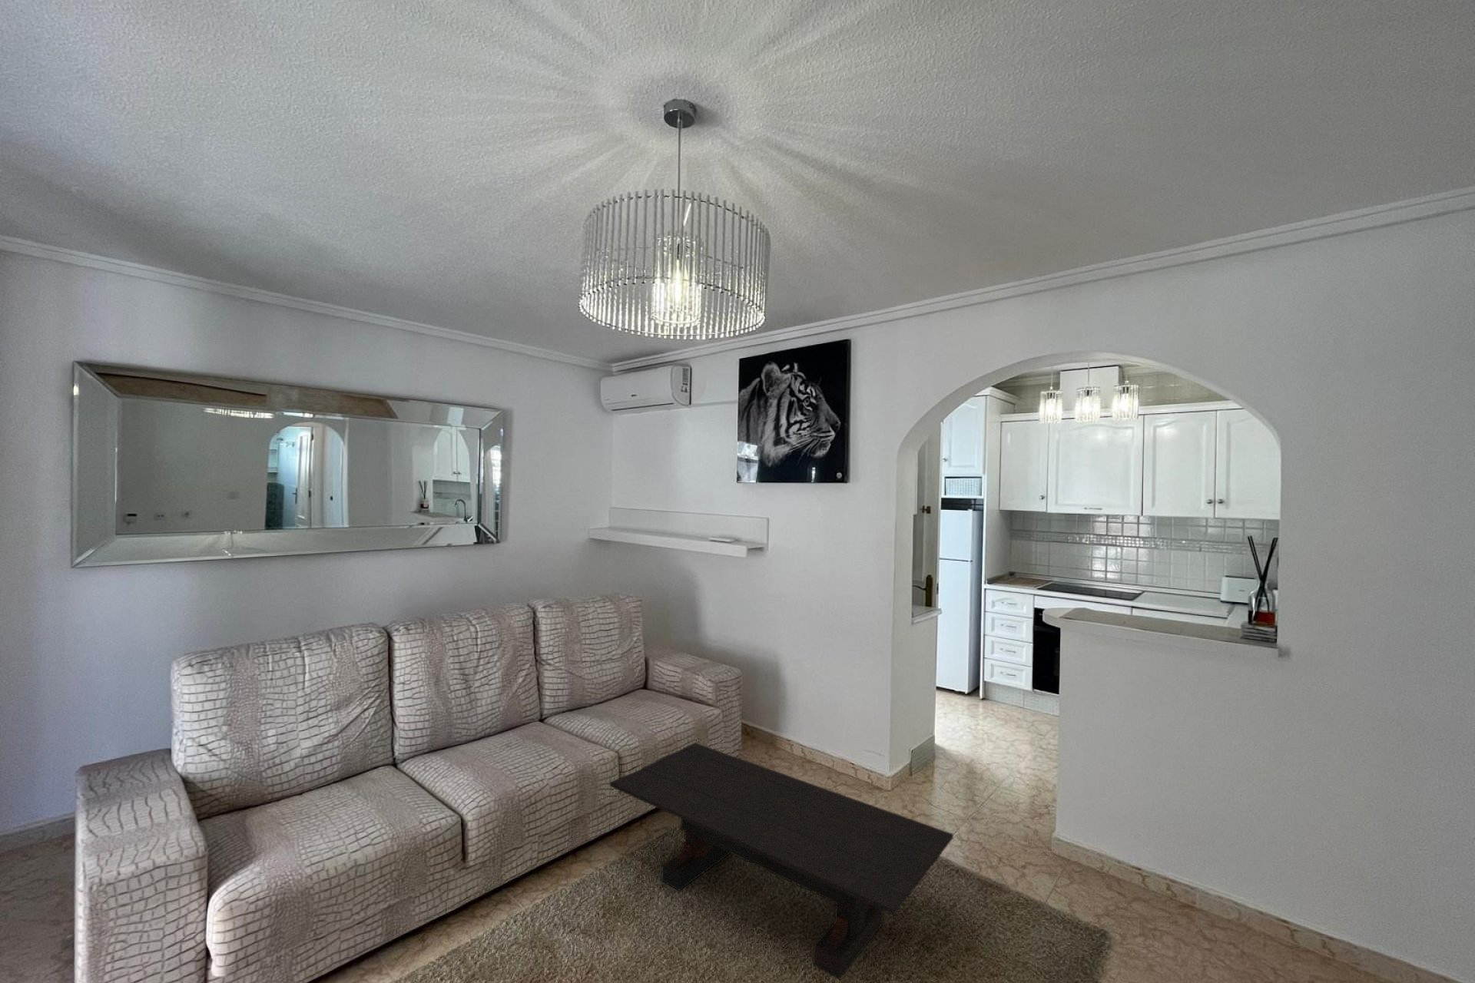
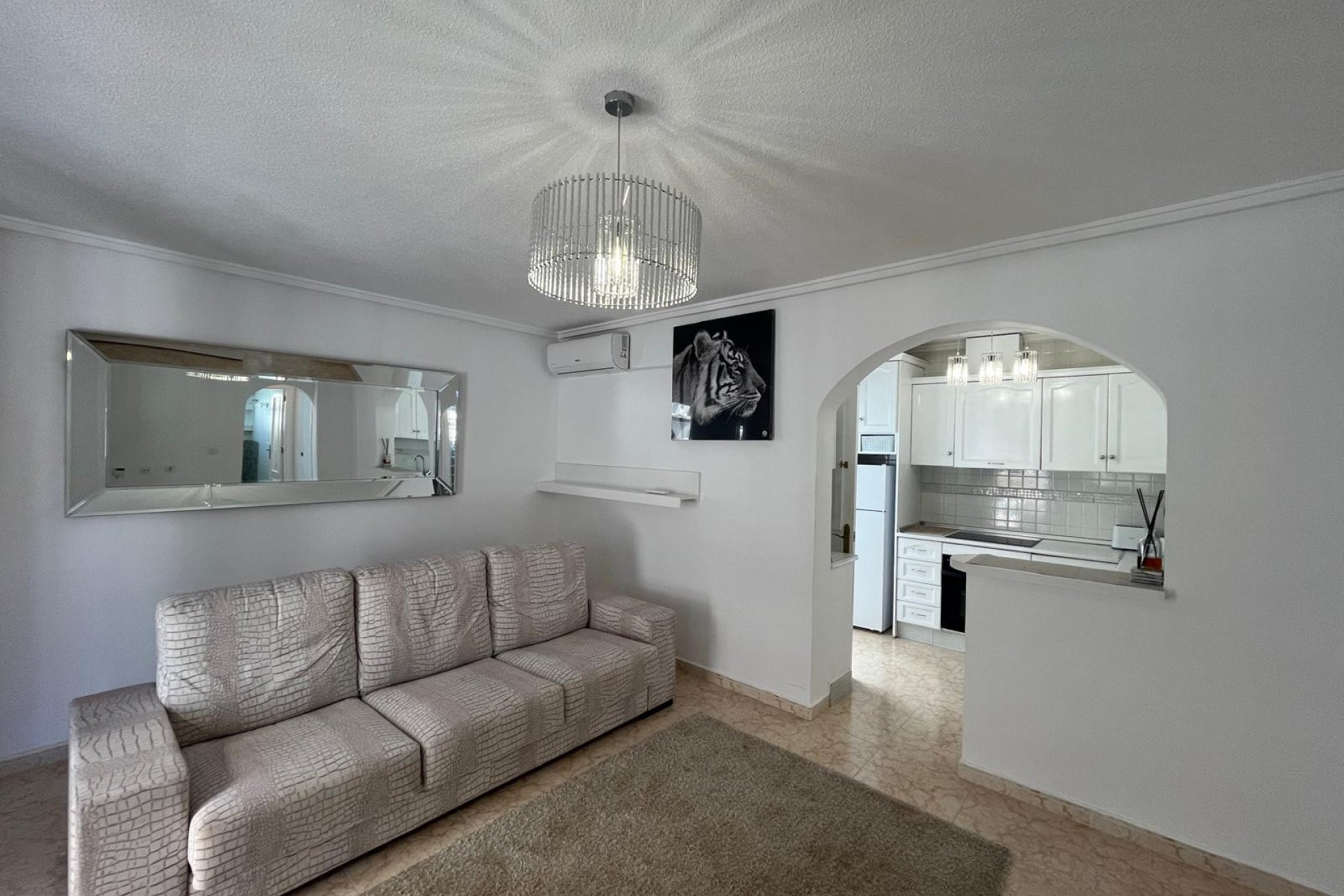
- coffee table (768, 854)
